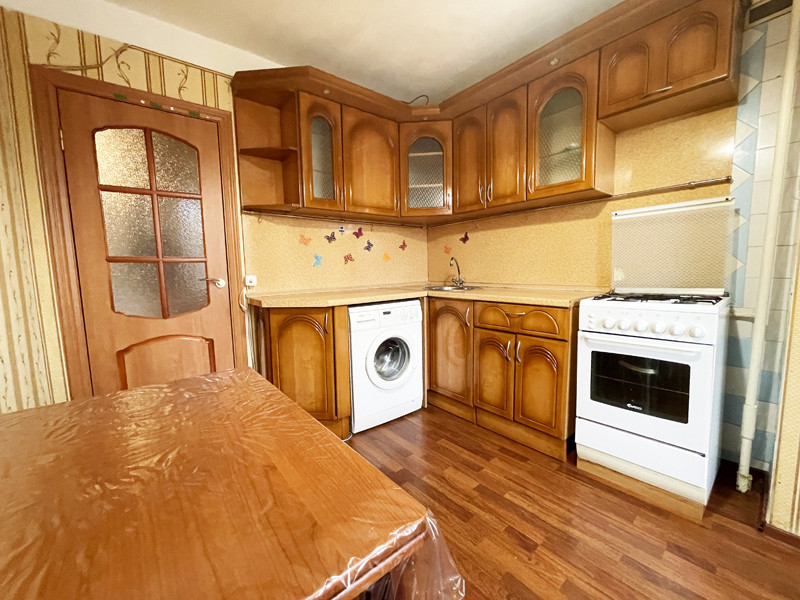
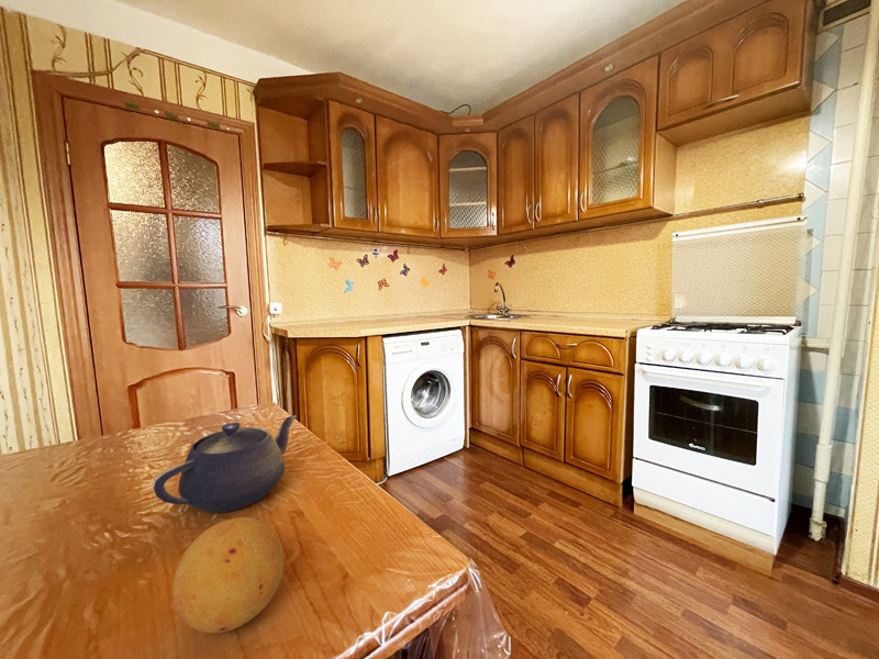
+ teapot (237, 457)
+ fruit (232, 570)
